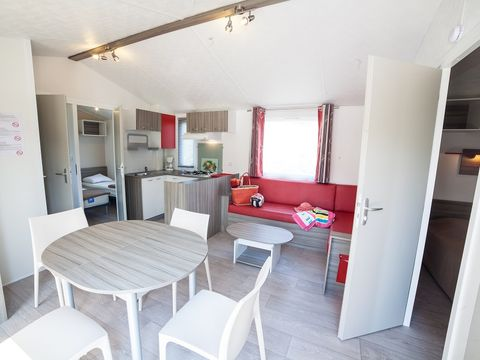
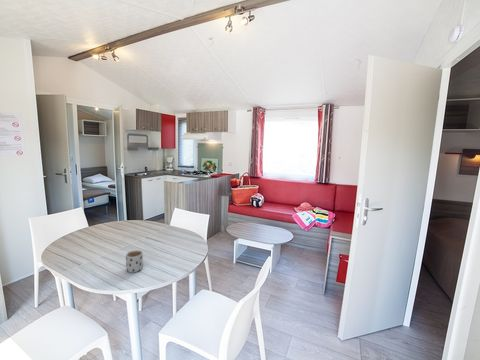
+ mug (133, 260)
